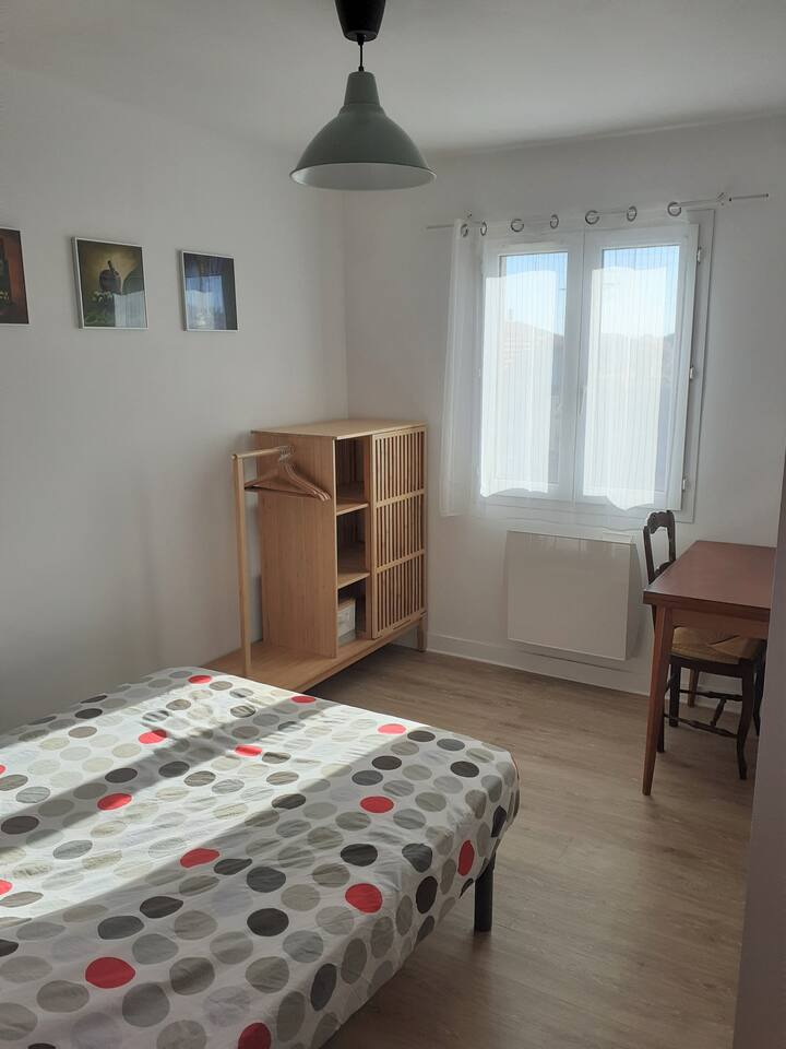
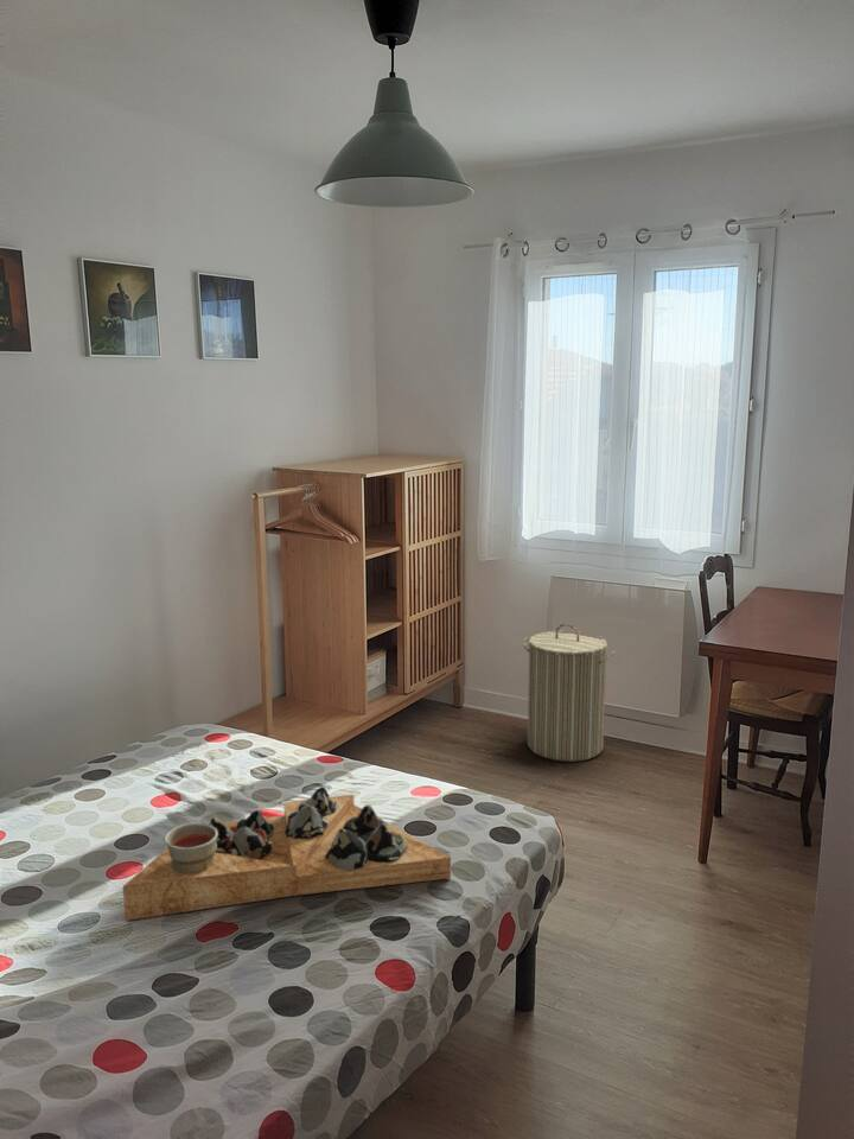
+ laundry hamper (566, 686)
+ decorative tray (270, 852)
